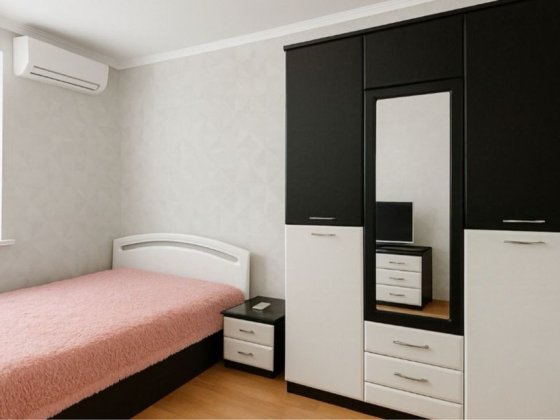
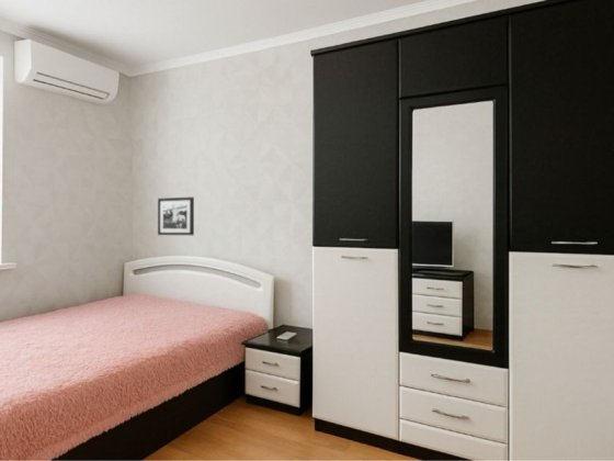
+ picture frame (175, 216)
